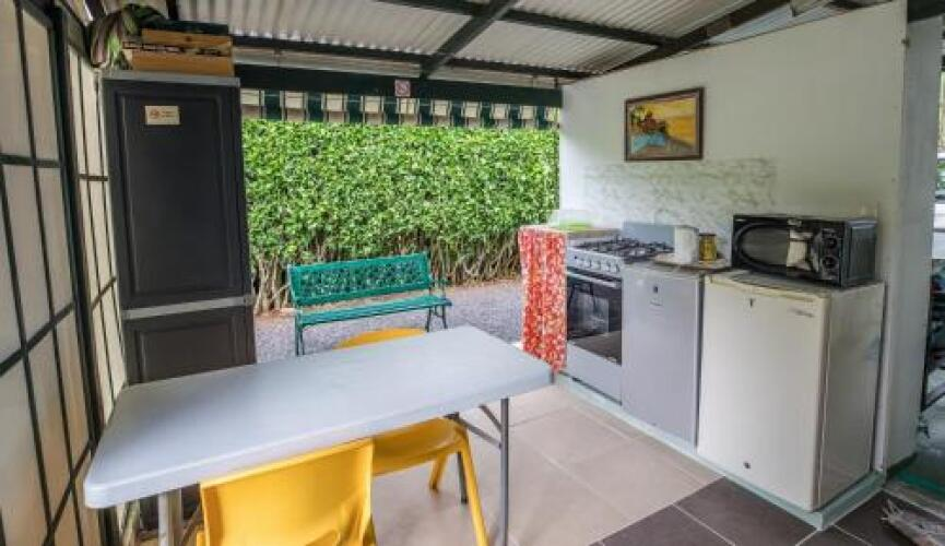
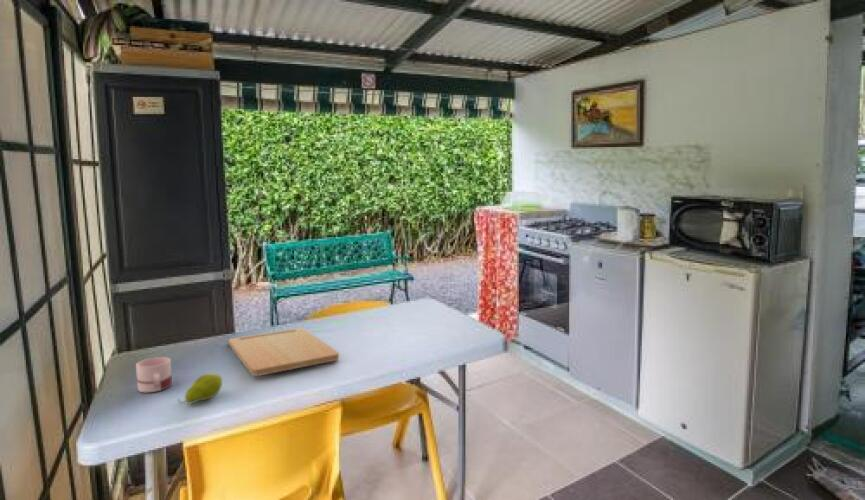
+ cutting board (281, 348)
+ mug (154, 375)
+ fruit (200, 387)
